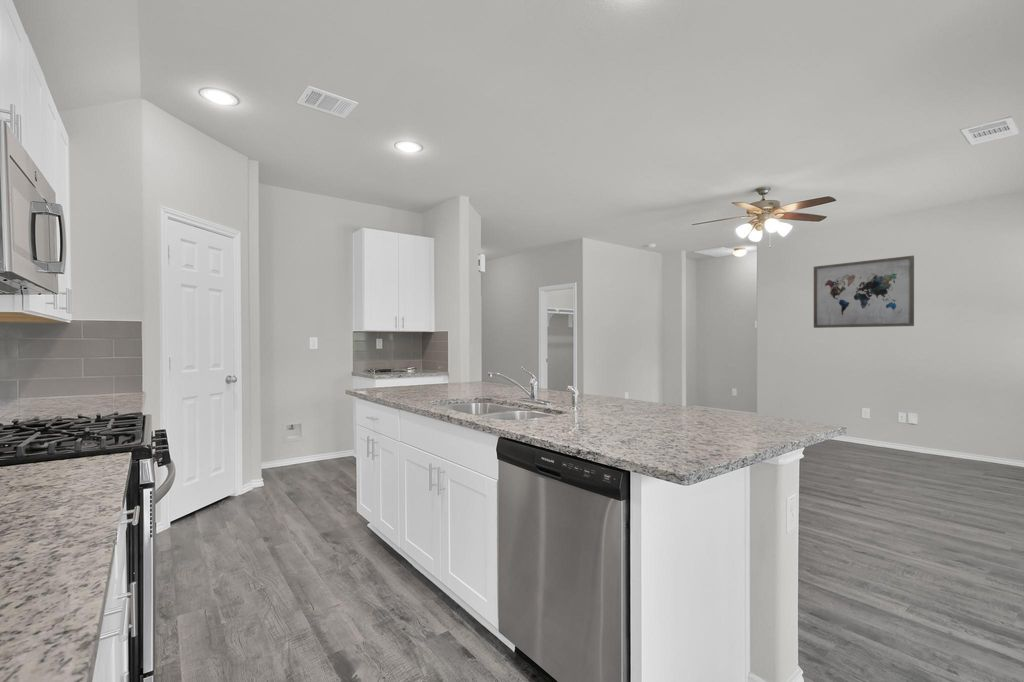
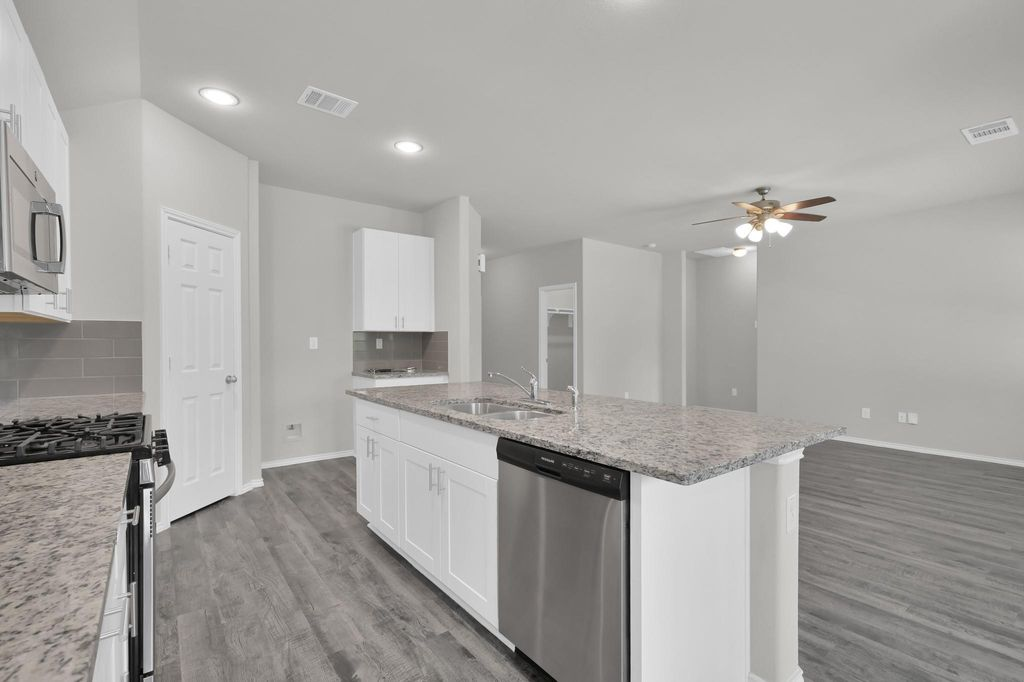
- wall art (860, 294)
